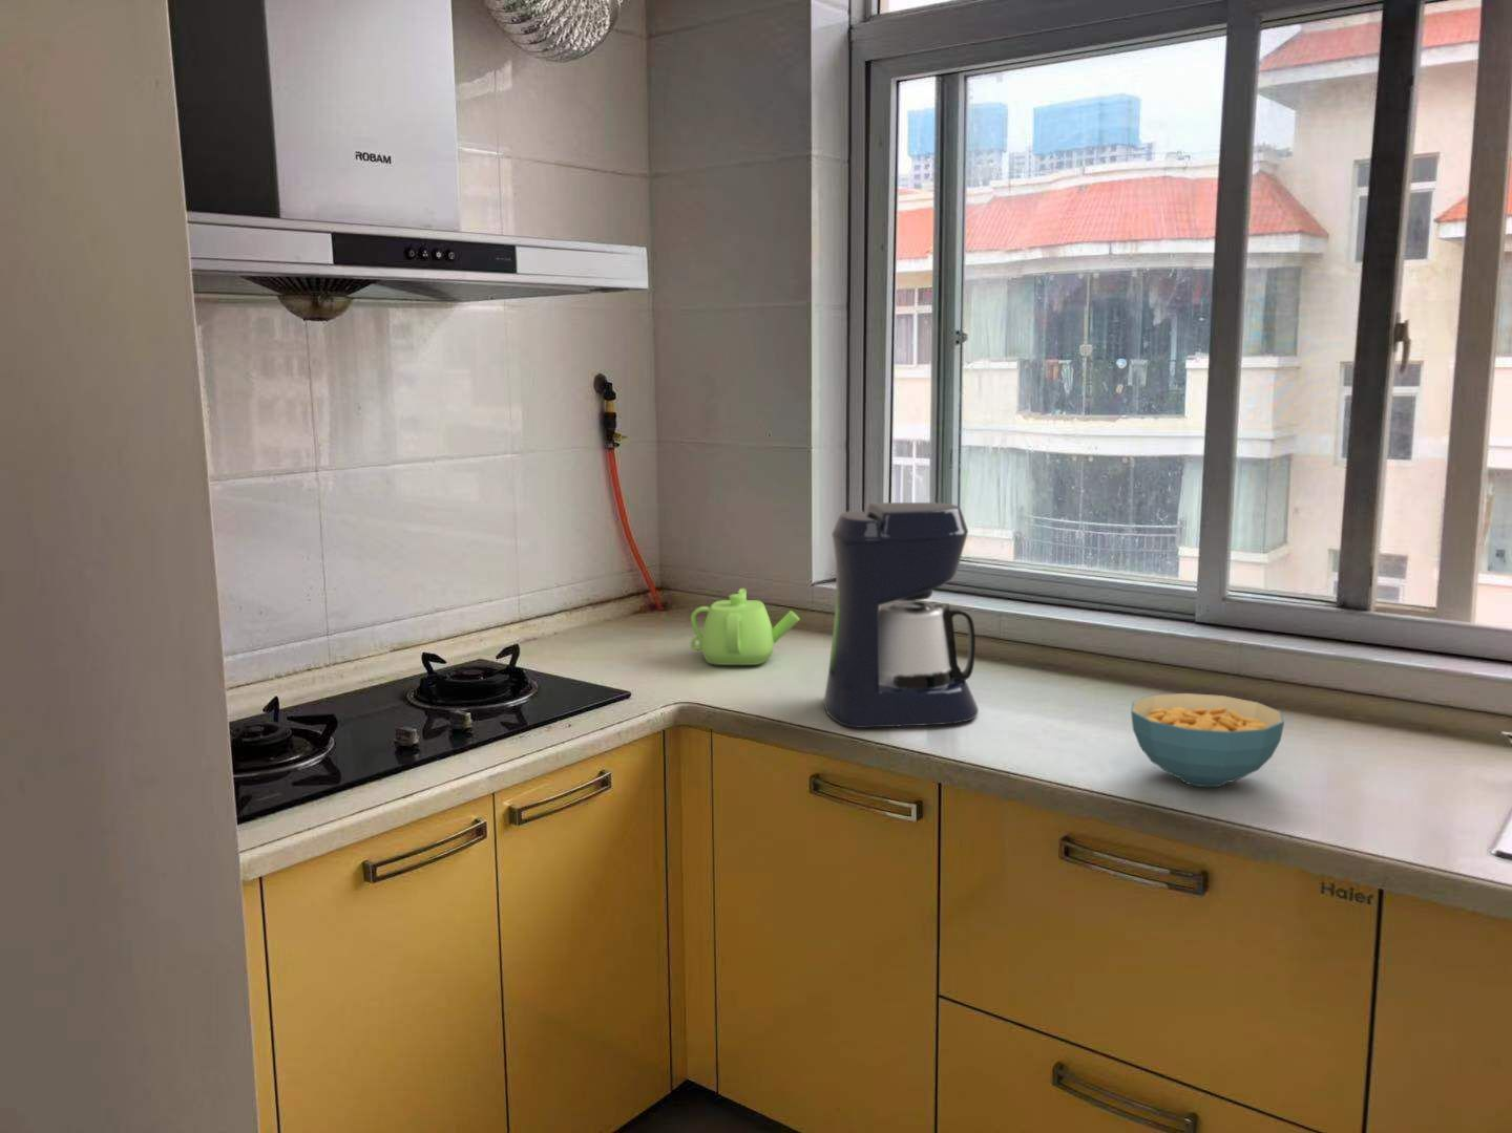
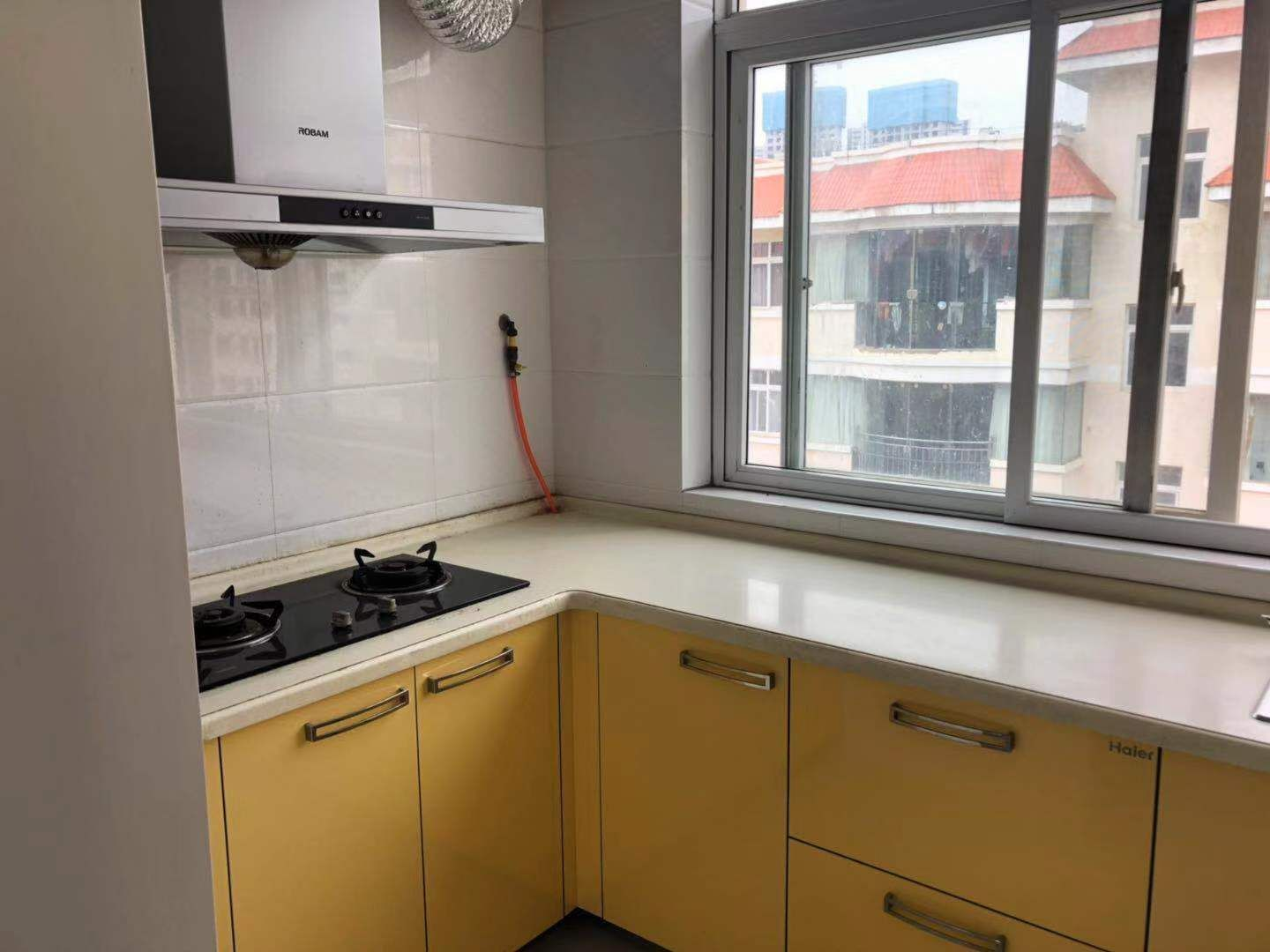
- teapot (739, 626)
- coffee maker (895, 608)
- cereal bowl (1204, 746)
